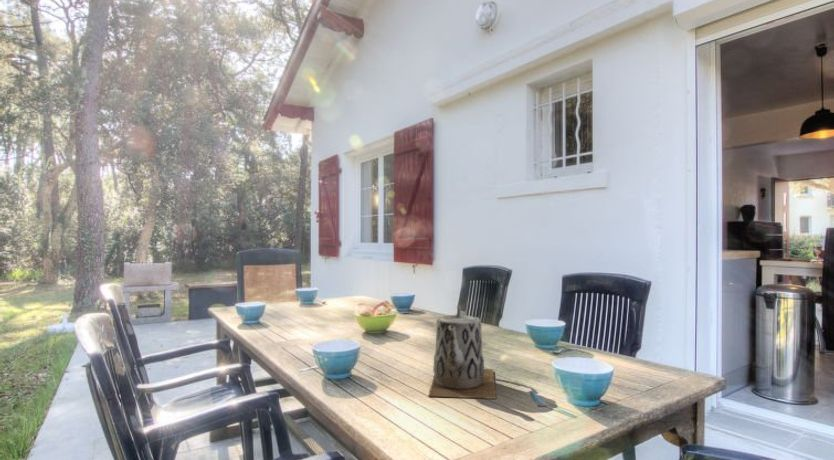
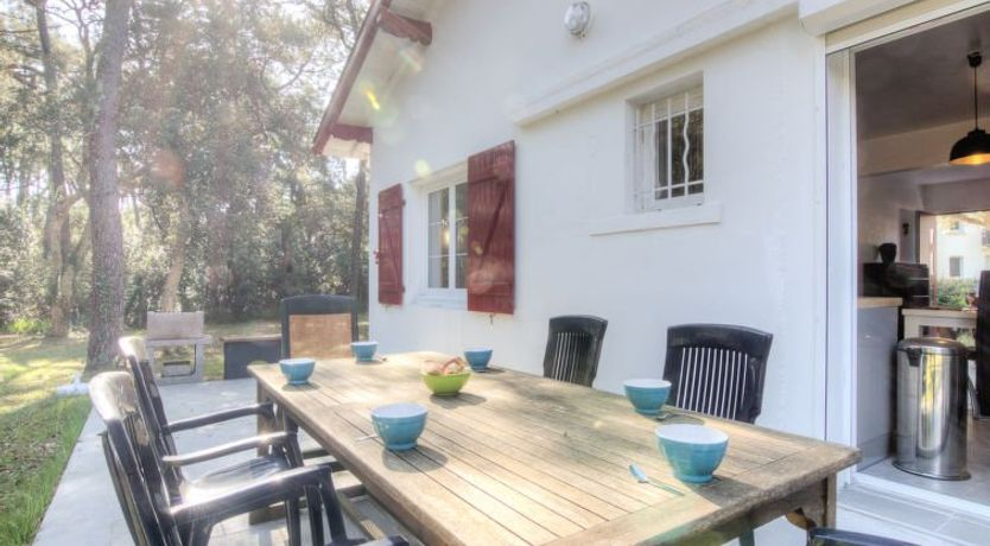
- teapot (463, 343)
